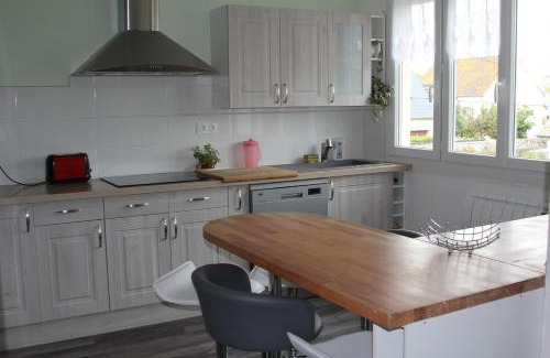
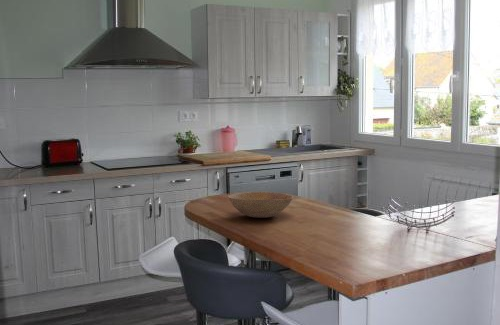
+ bowl (261, 205)
